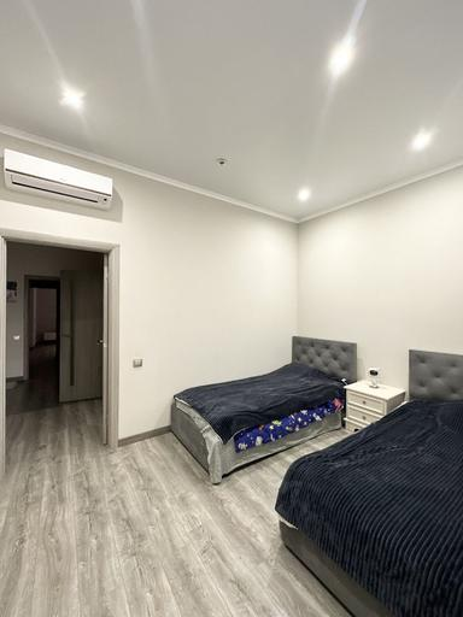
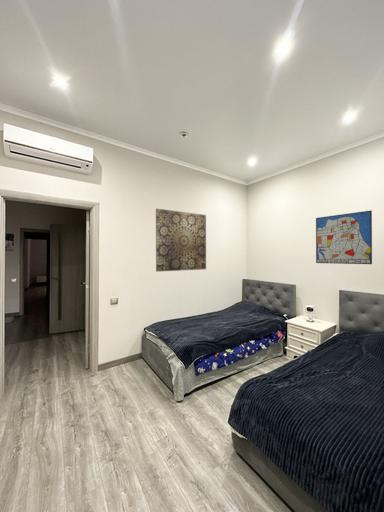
+ wall art (182, 241)
+ wall art (341, 239)
